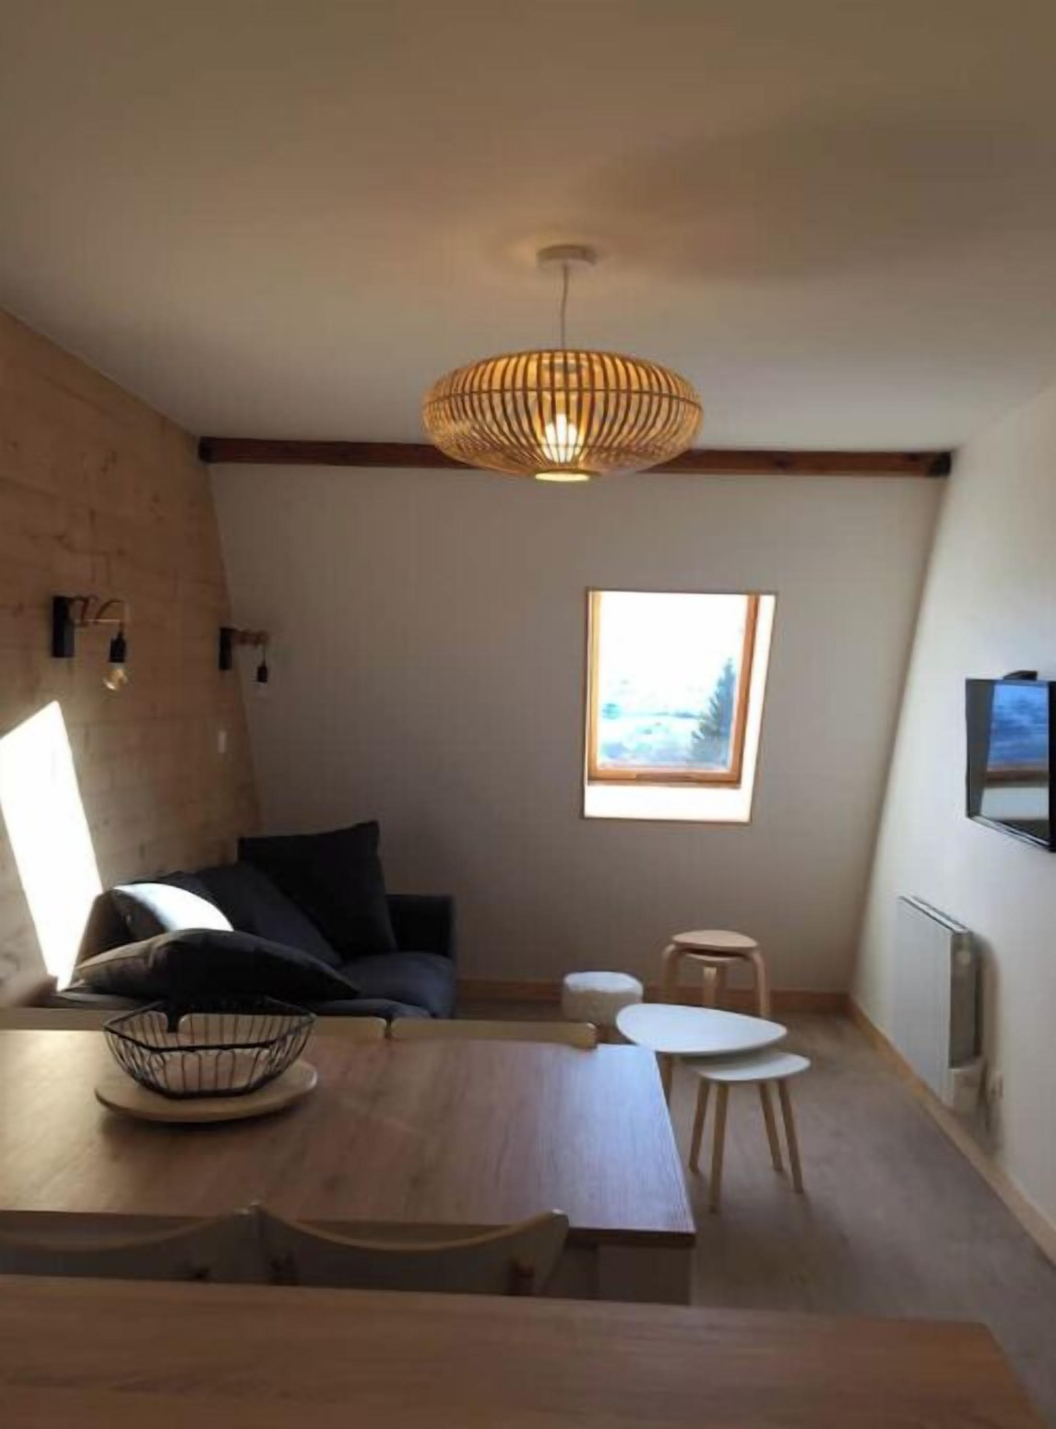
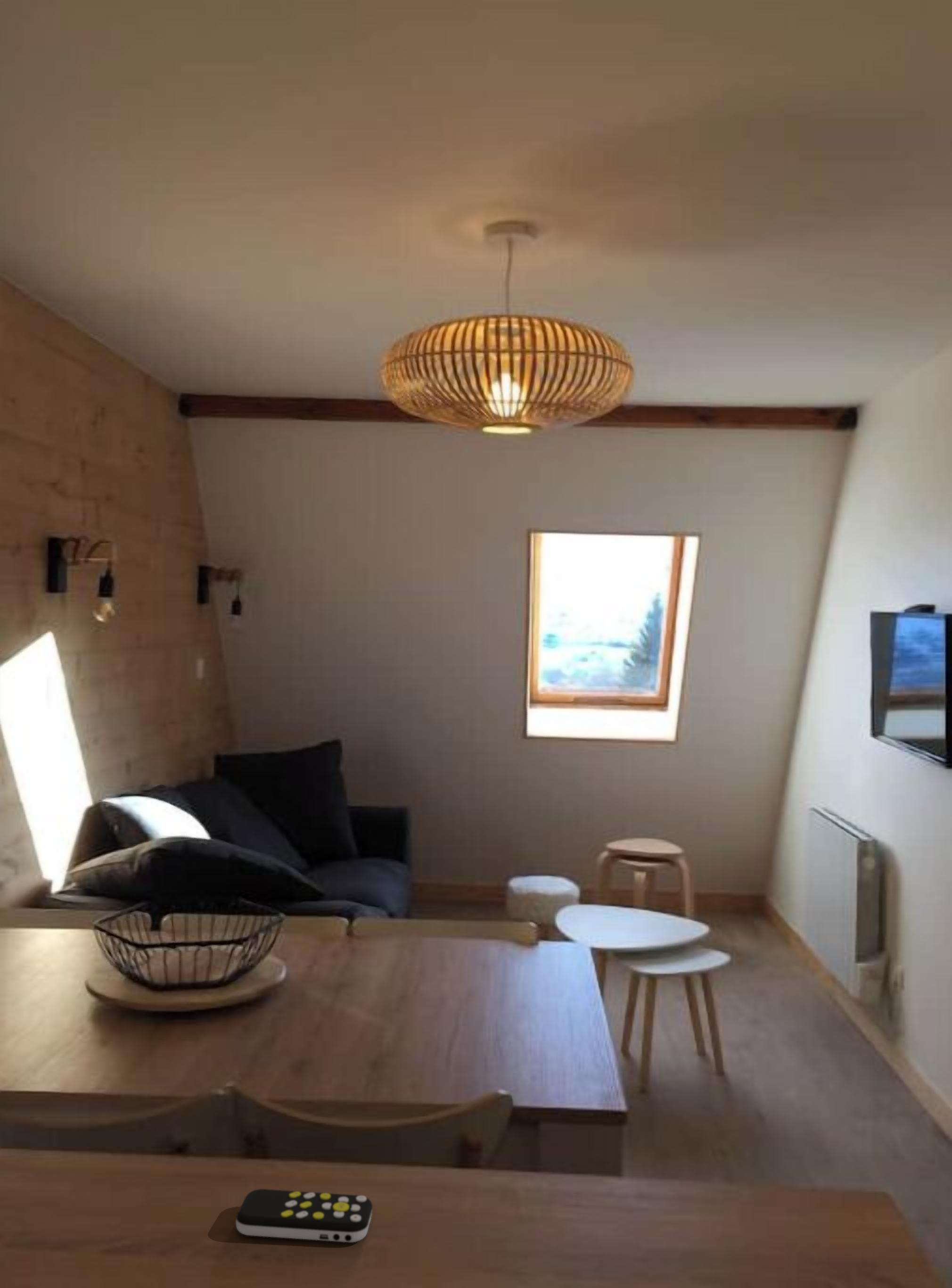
+ remote control (305, 1214)
